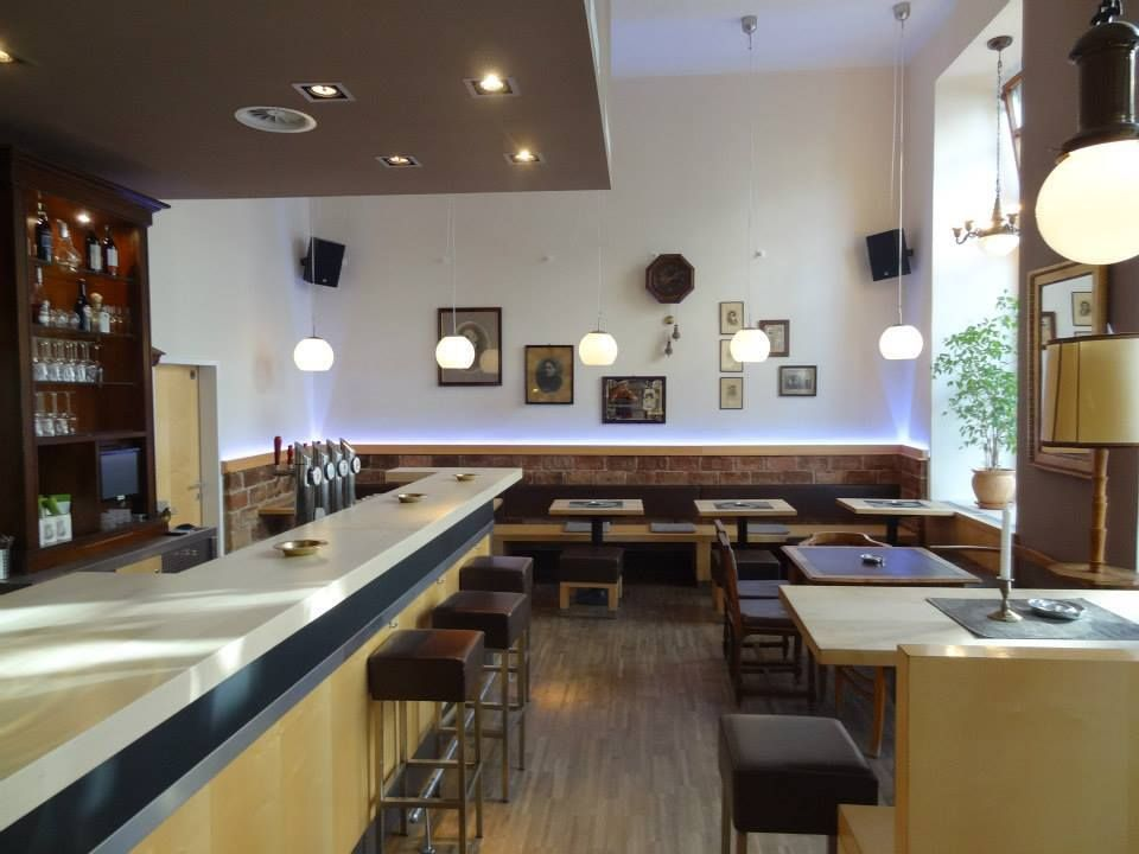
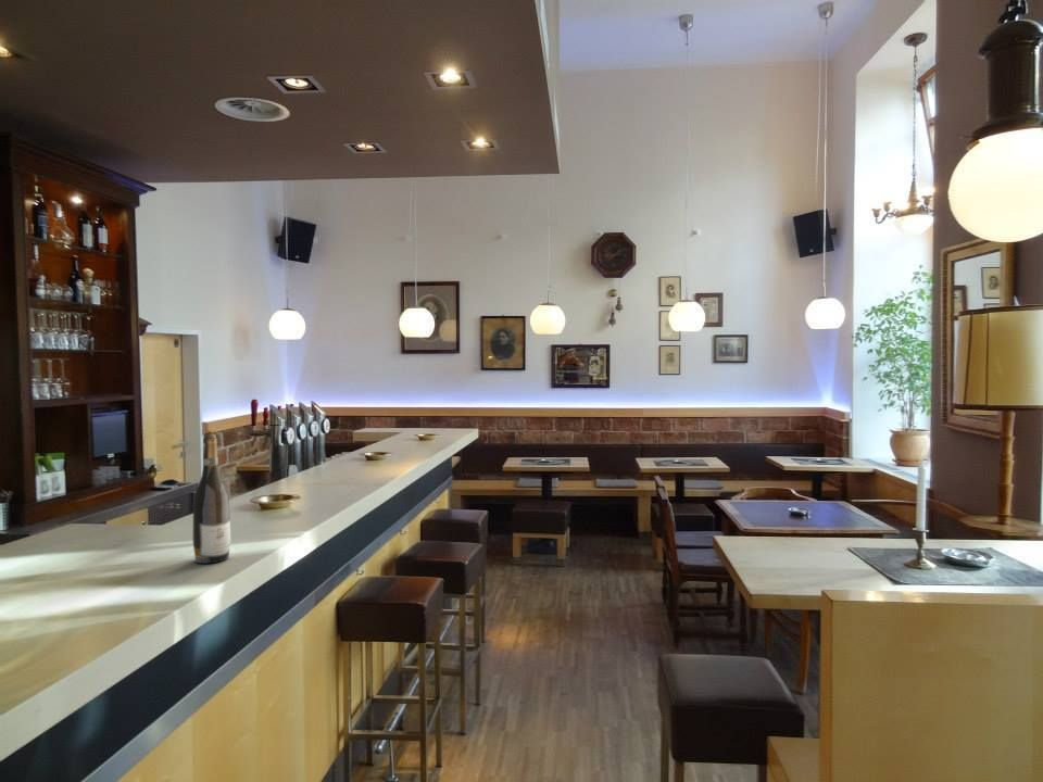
+ wine bottle (211, 496)
